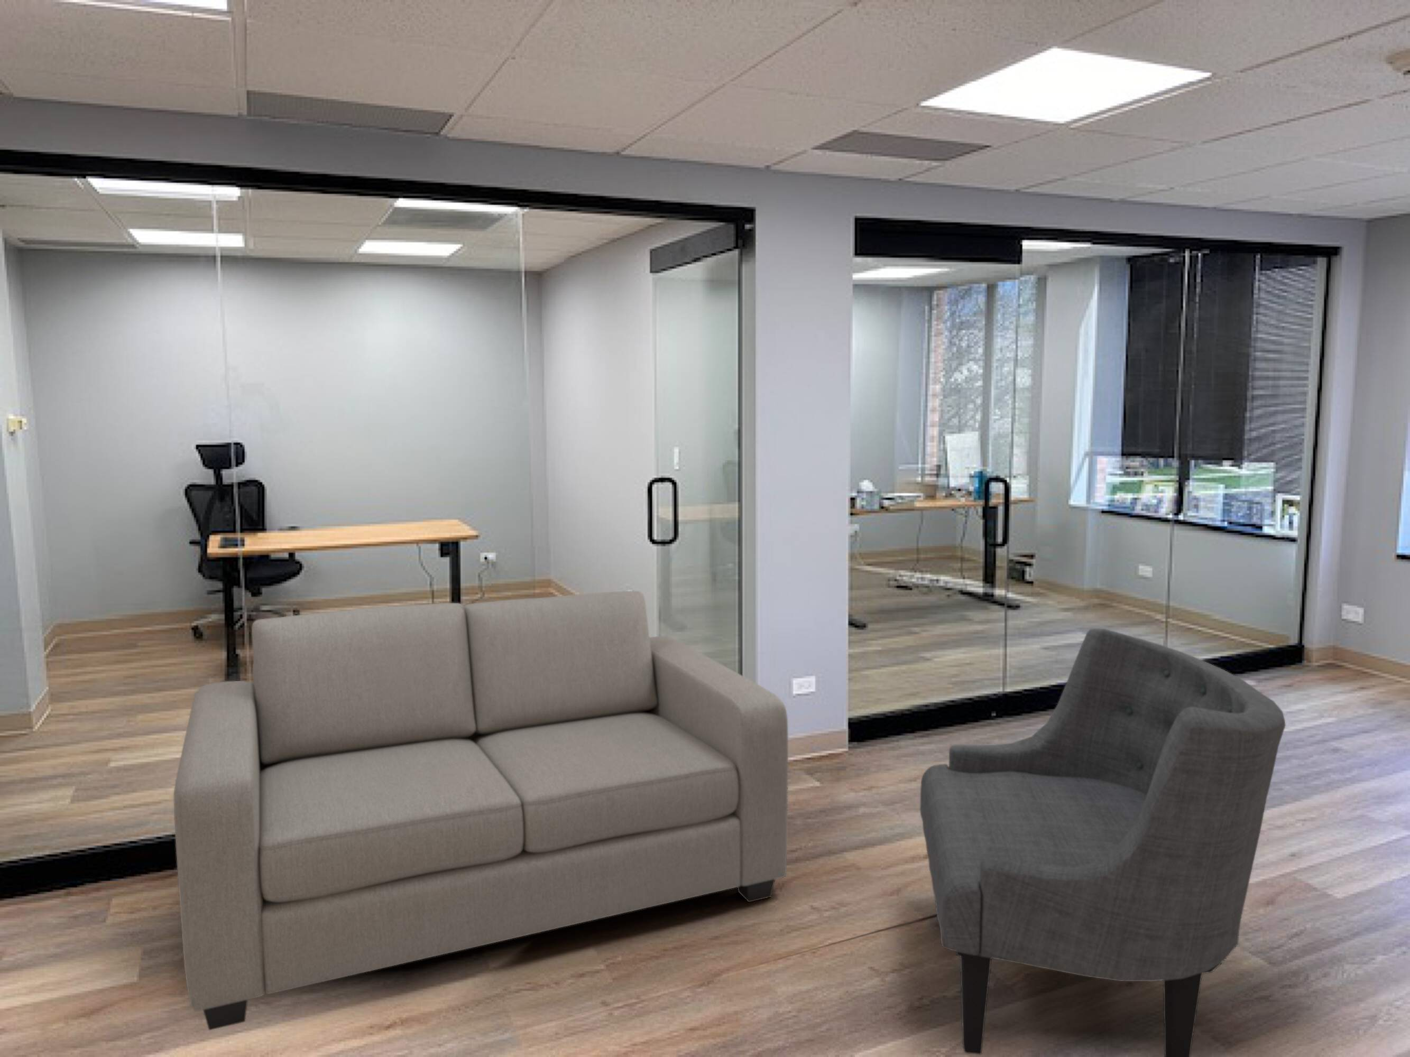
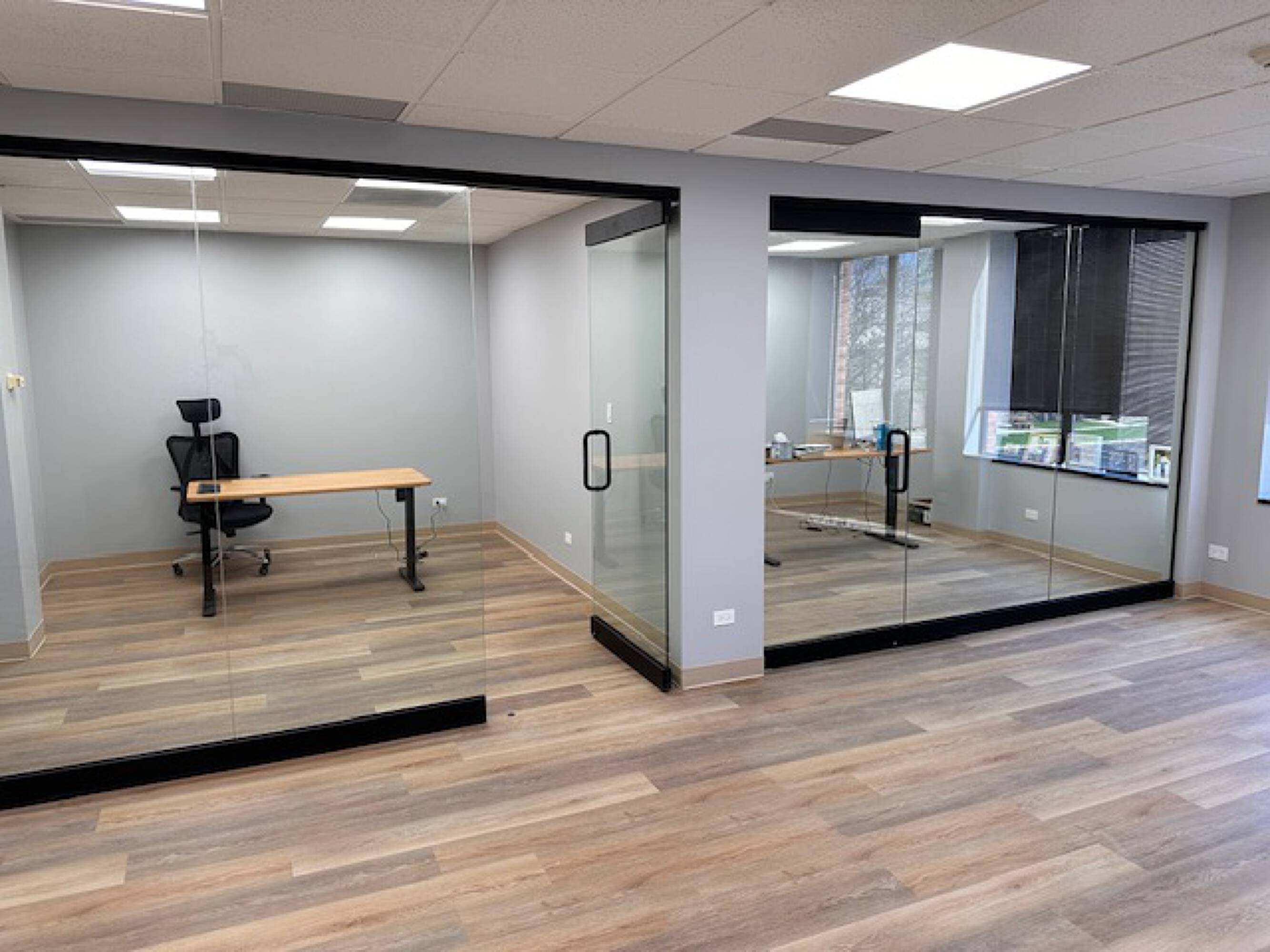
- armchair (1086, 826)
- sofa (486, 754)
